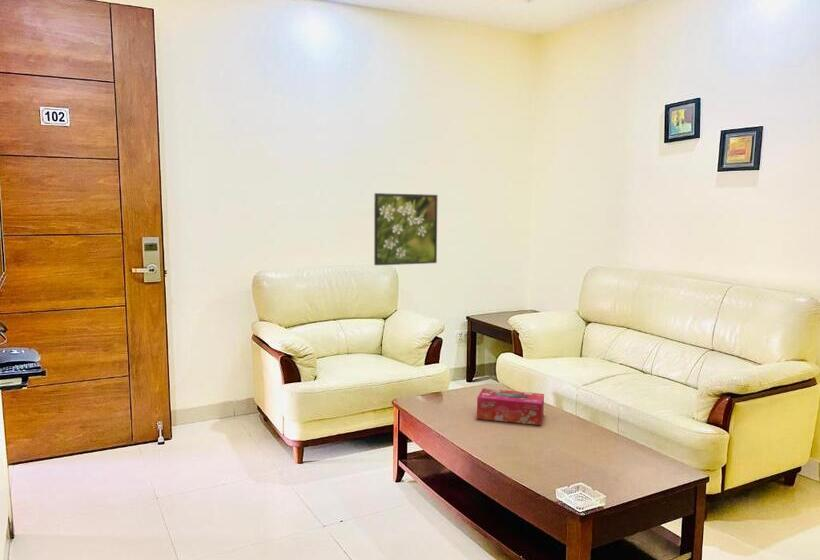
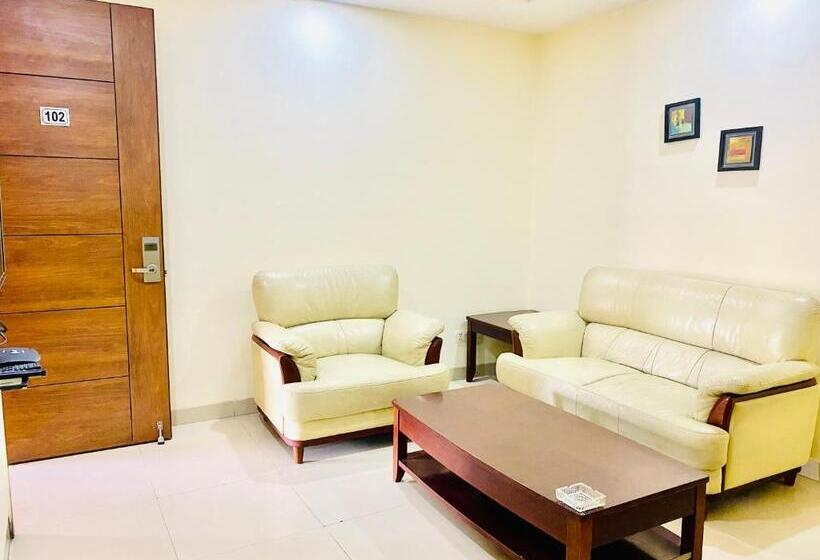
- tissue box (510, 406)
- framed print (406, 229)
